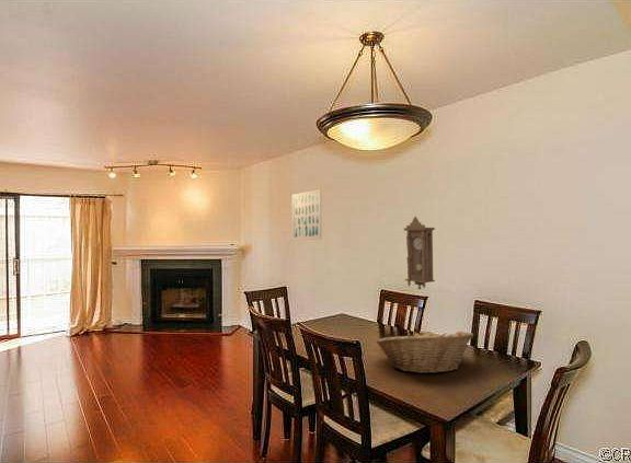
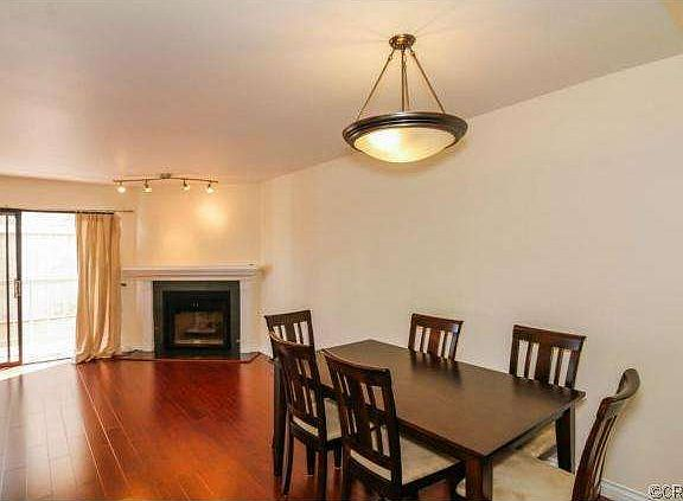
- wall art (306, 216)
- pendulum clock (418, 253)
- fruit basket (424, 346)
